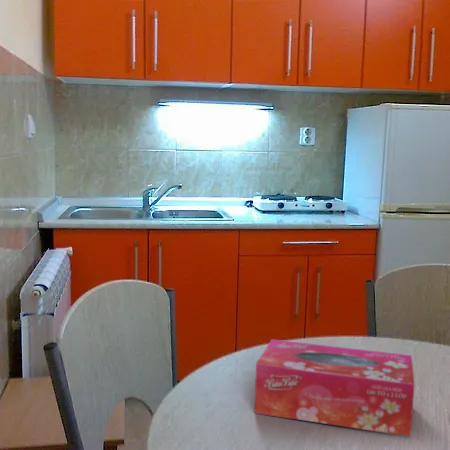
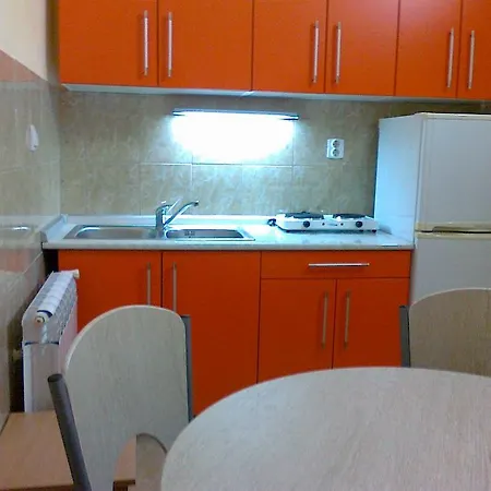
- tissue box (334, 383)
